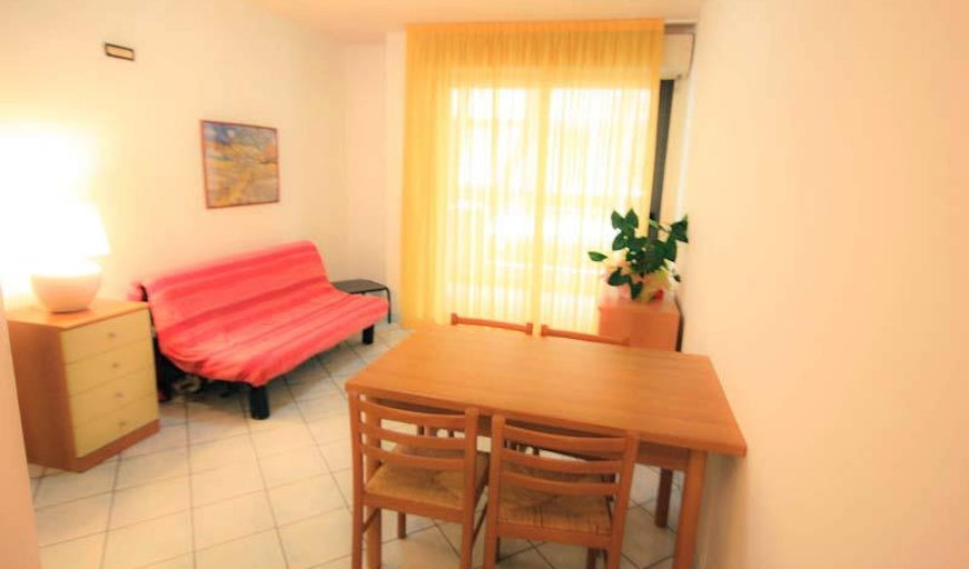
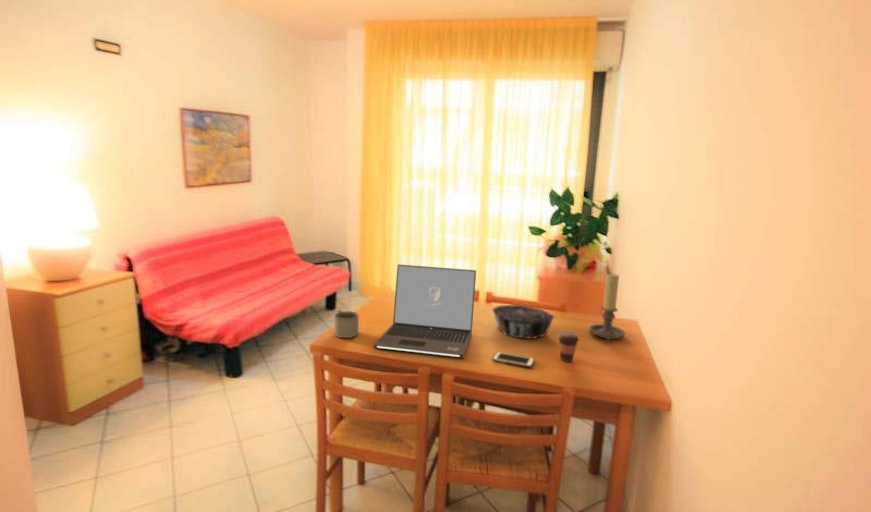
+ cell phone (513, 359)
+ laptop (427, 307)
+ mug (345, 323)
+ decorative bowl (521, 322)
+ candle holder (609, 305)
+ coffee cup (567, 347)
